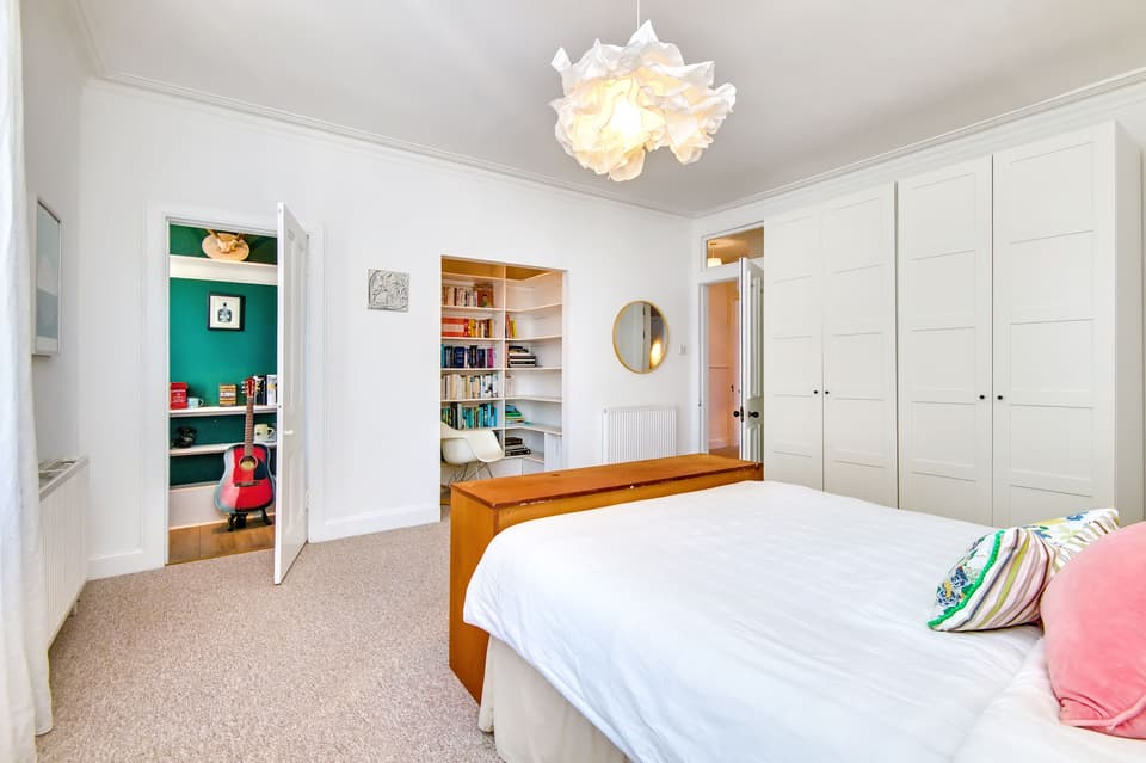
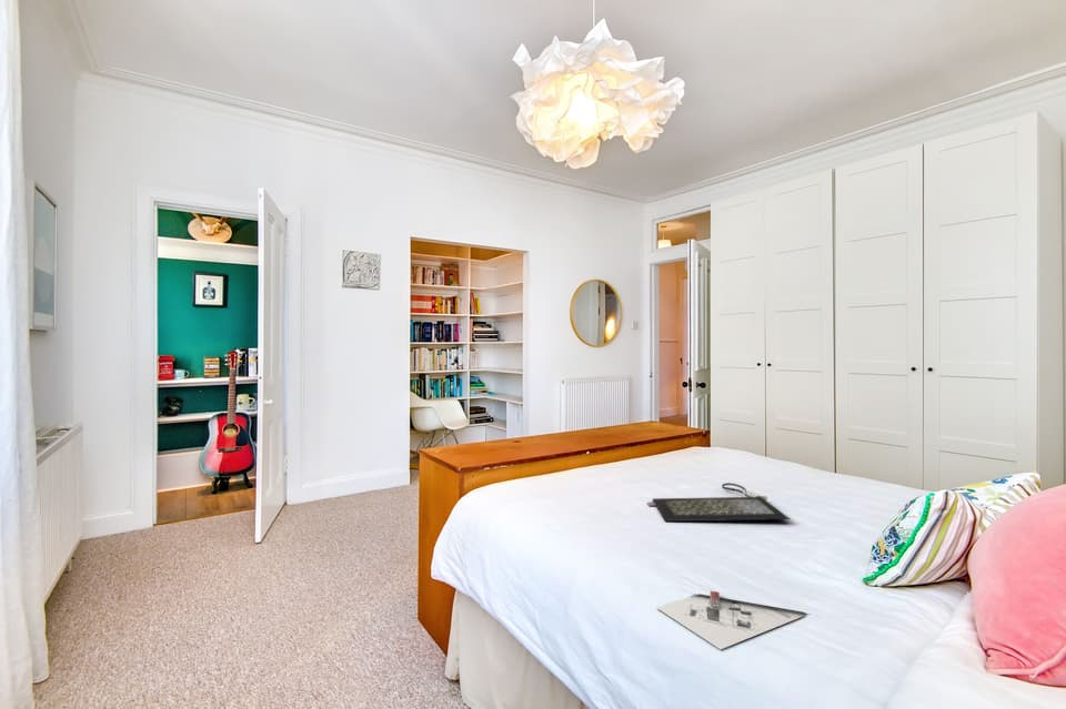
+ clutch bag (721, 506)
+ architectural model (731, 605)
